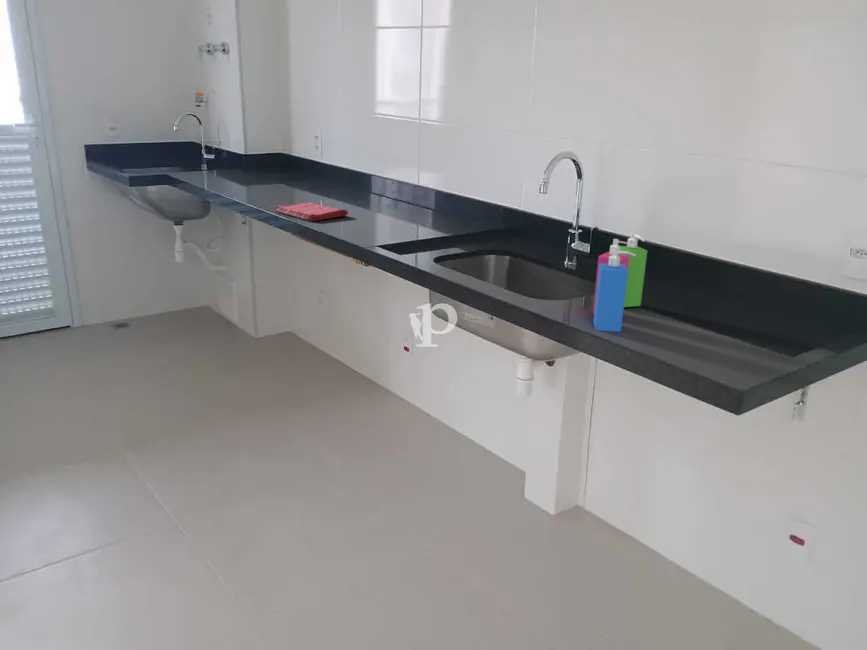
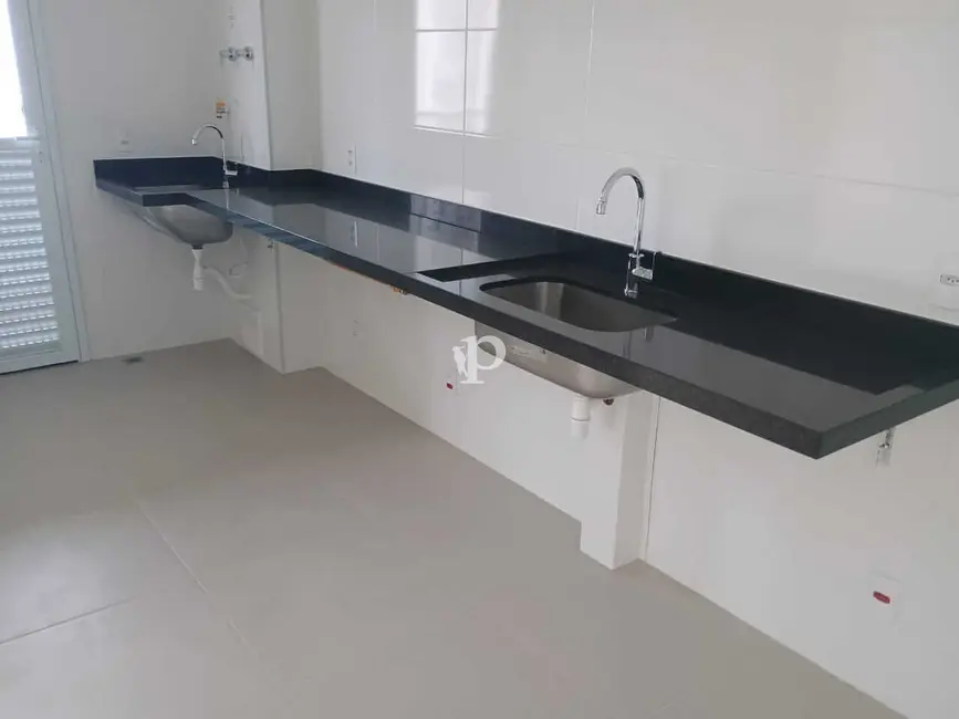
- dish towel (311, 210)
- soap dispenser (620, 278)
